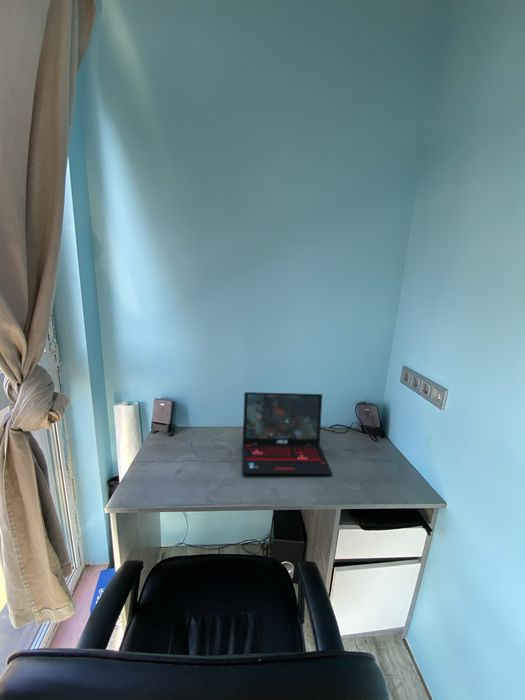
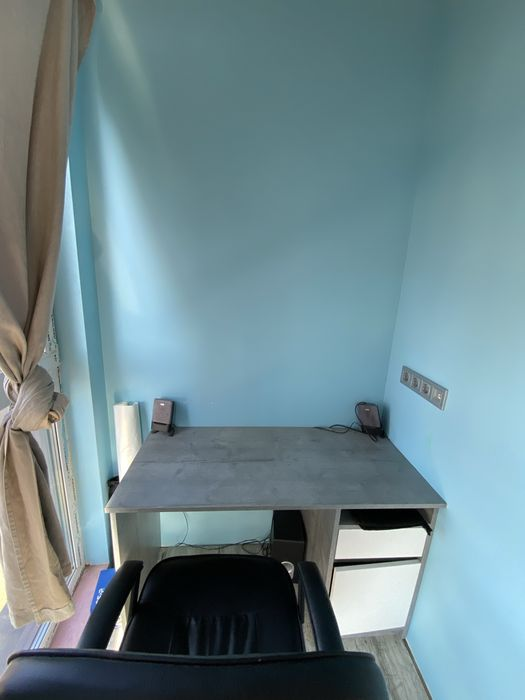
- laptop (285, 431)
